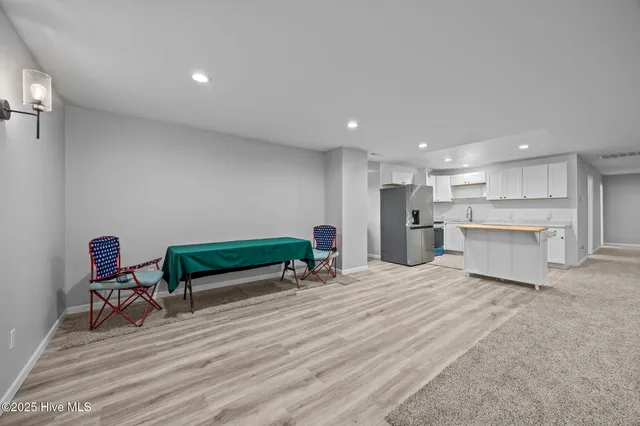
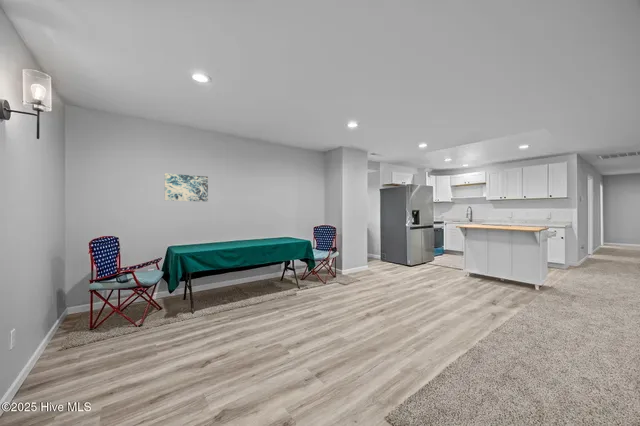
+ wall art (187, 188)
